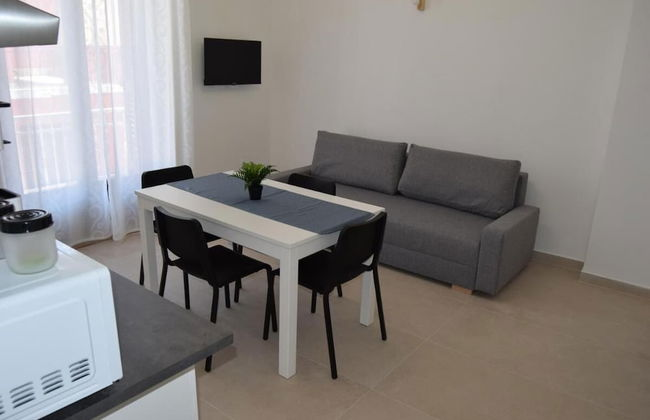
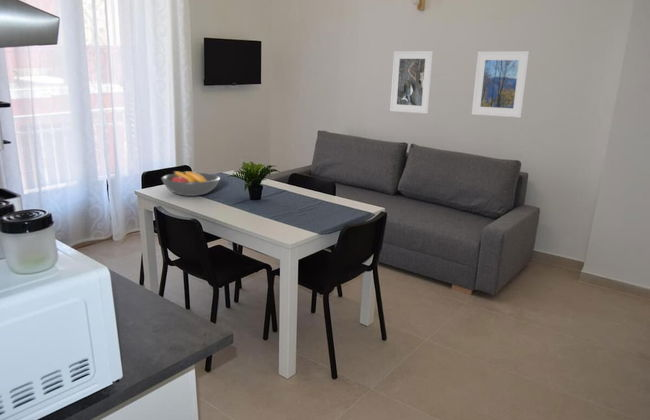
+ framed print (499, 84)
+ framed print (410, 82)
+ fruit bowl (191, 183)
